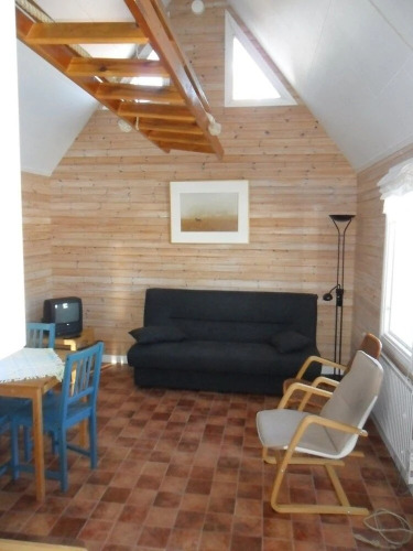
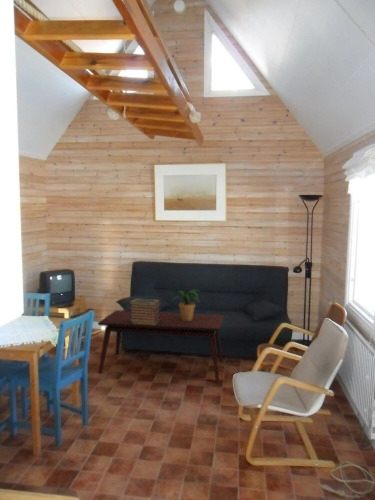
+ coffee table (166, 334)
+ book stack (145, 311)
+ potted plant (187, 304)
